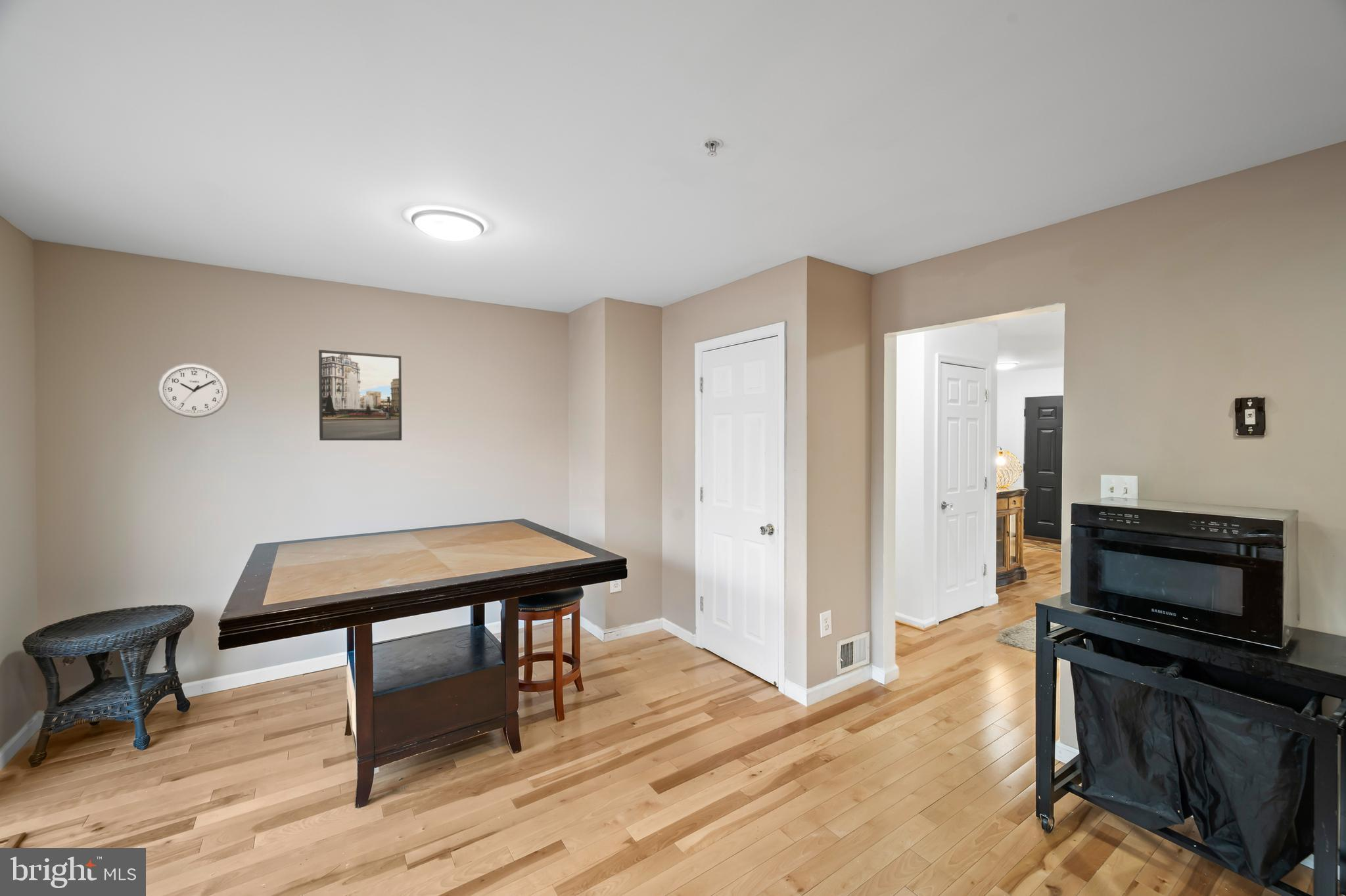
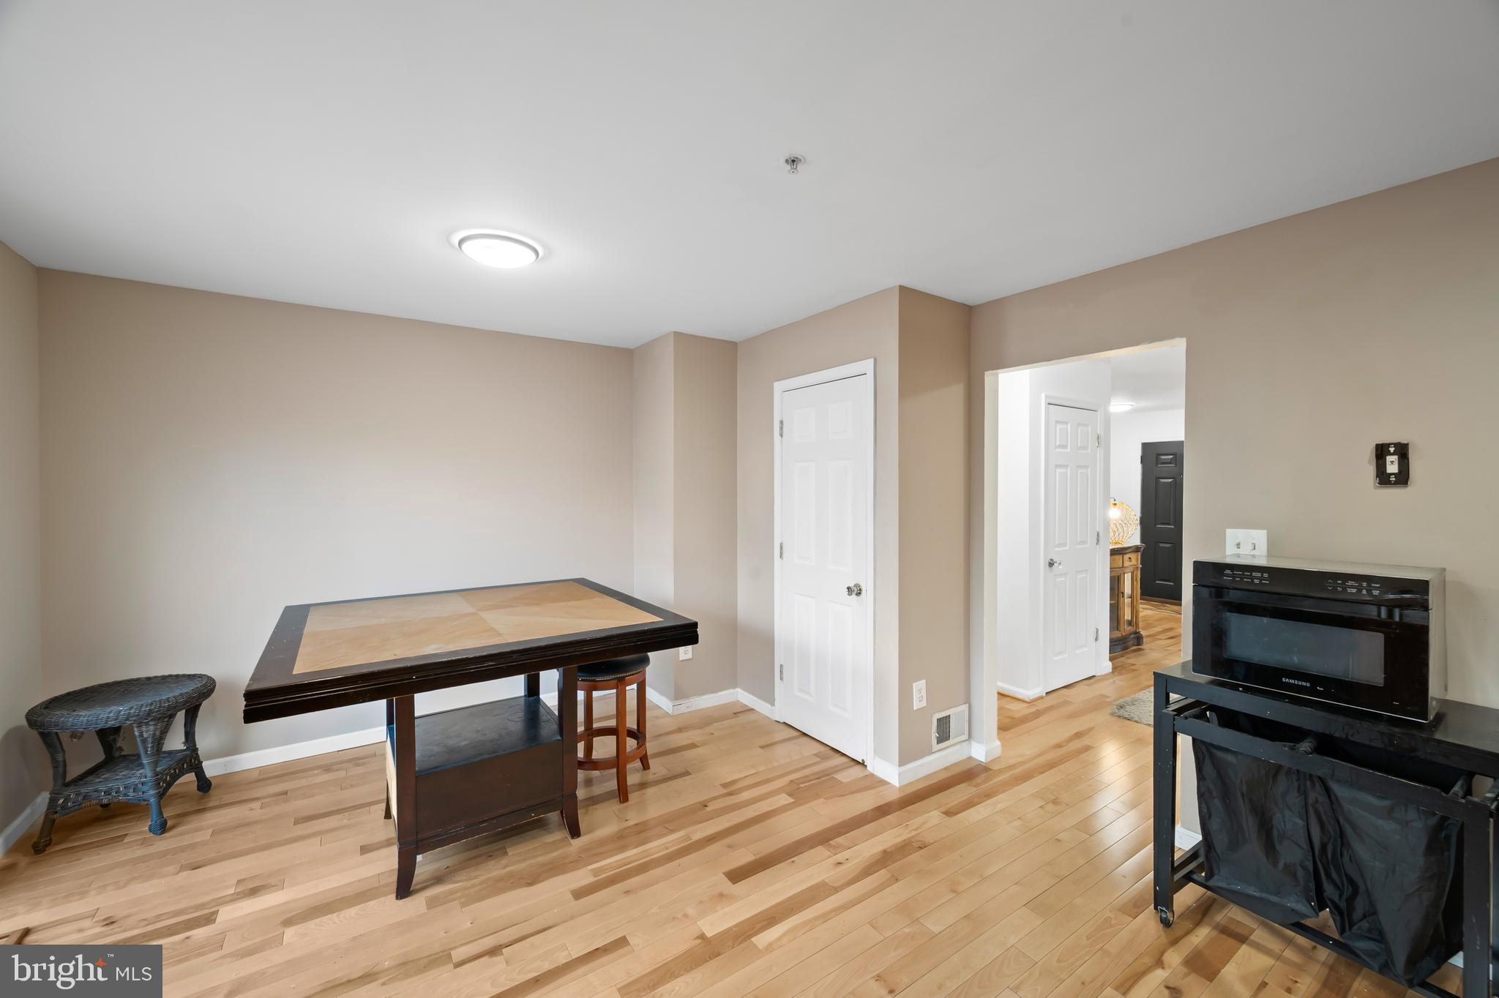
- wall clock (194, 390)
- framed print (361, 397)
